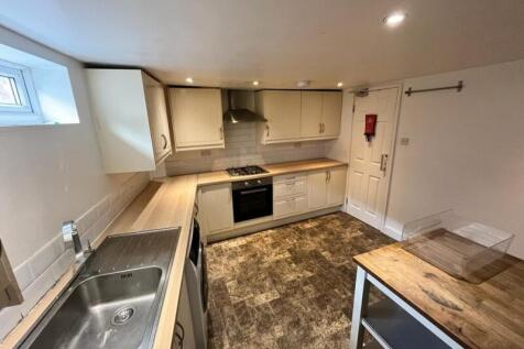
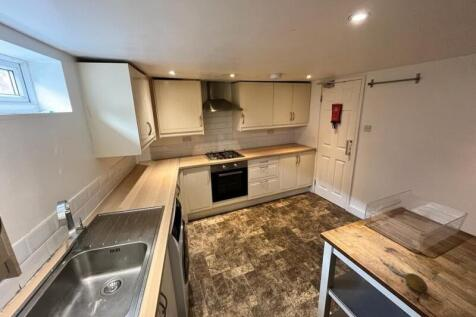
+ fruit (415, 282)
